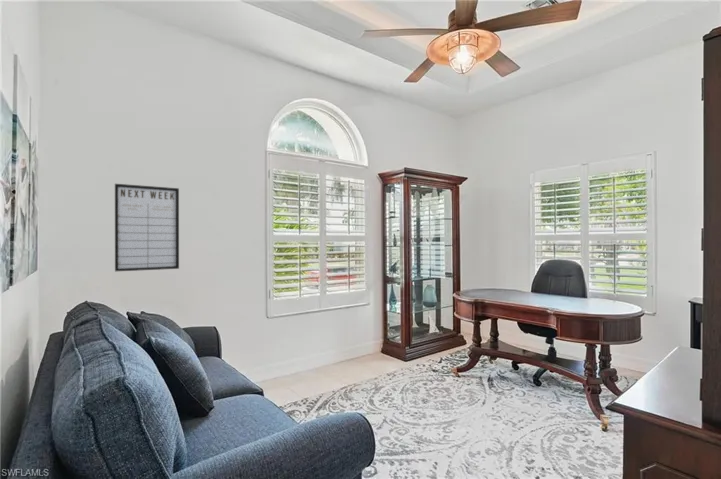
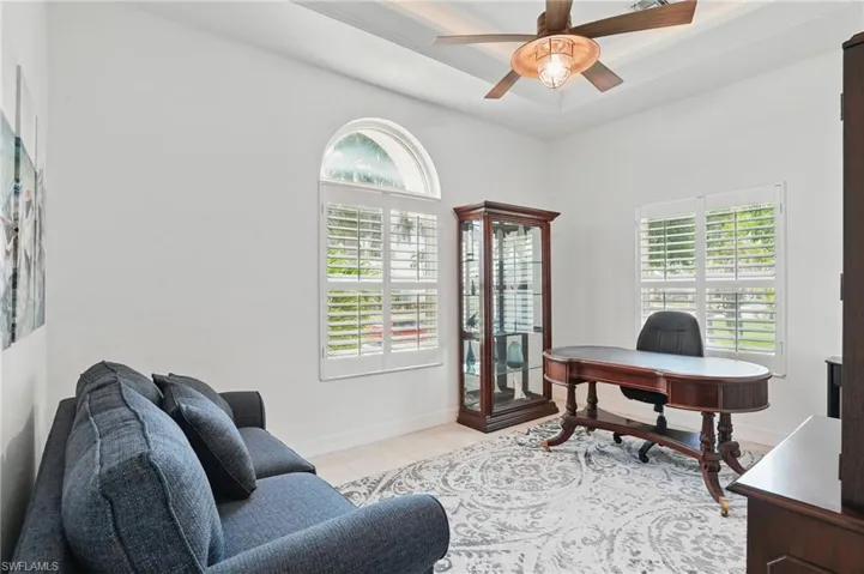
- writing board (148, 228)
